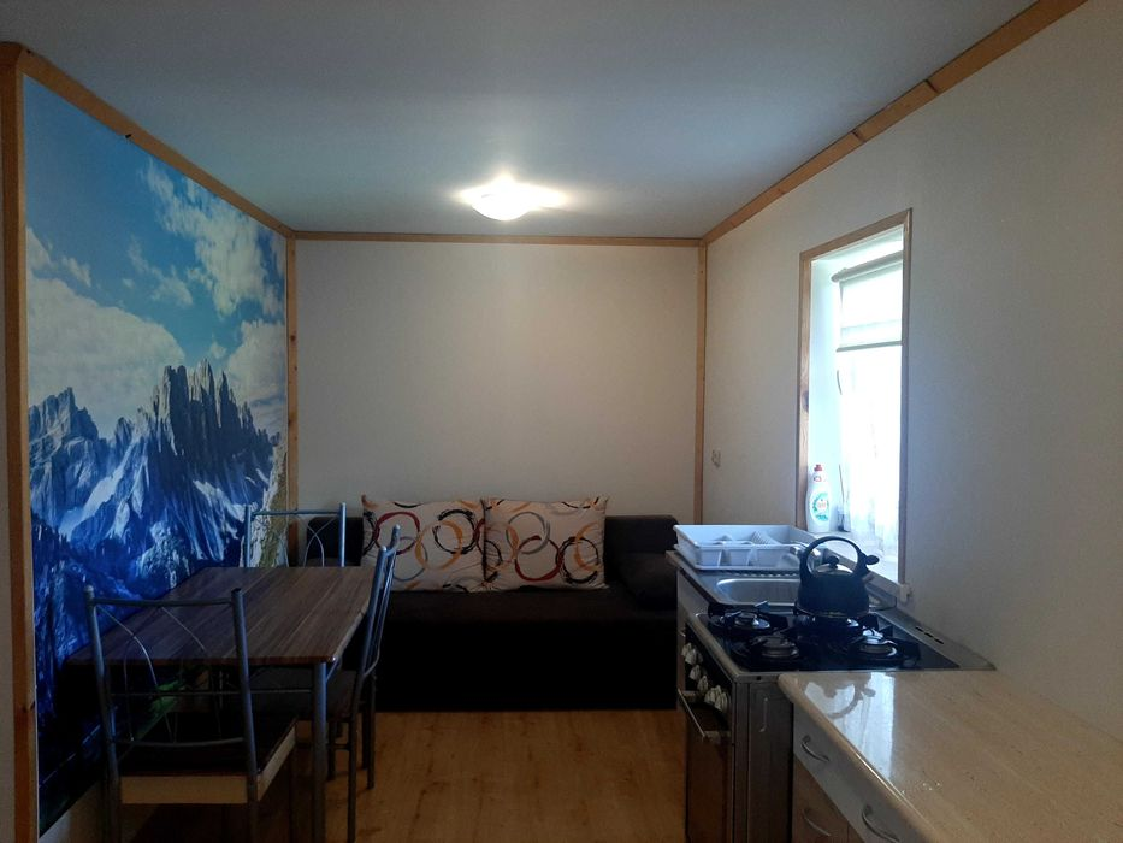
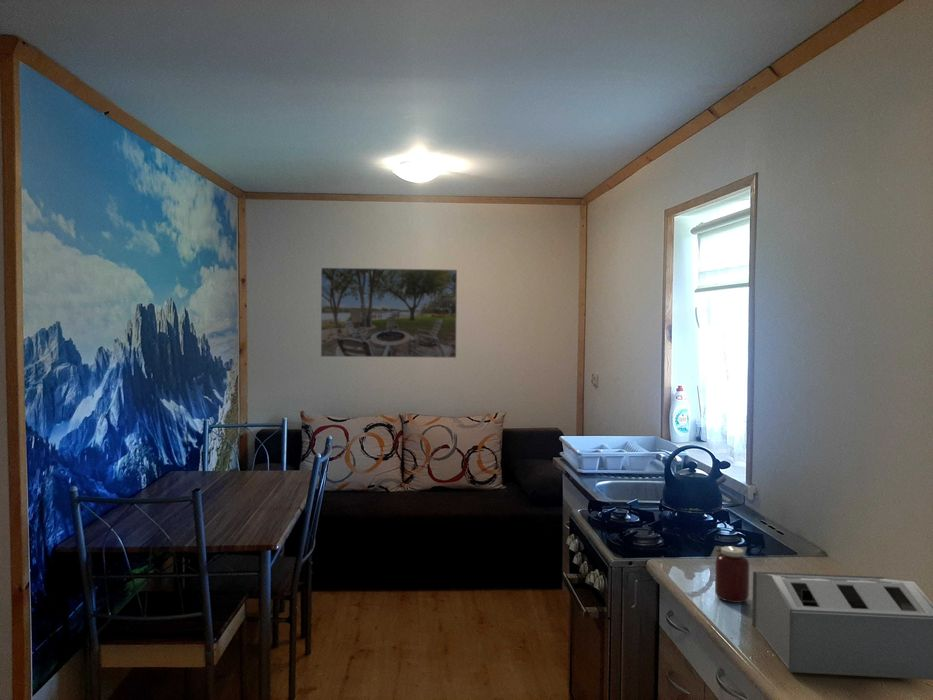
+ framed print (389, 313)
+ toaster (841, 615)
+ jar (730, 571)
